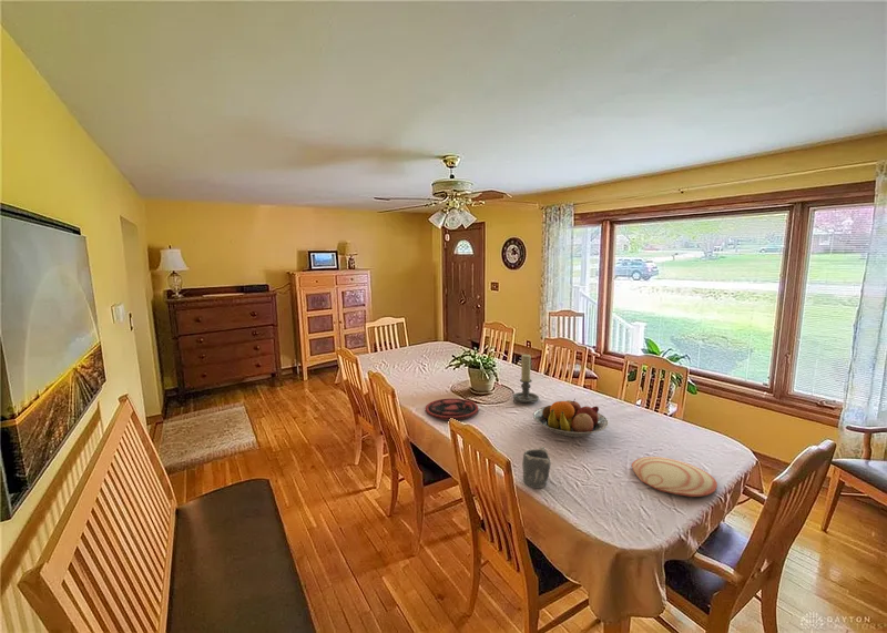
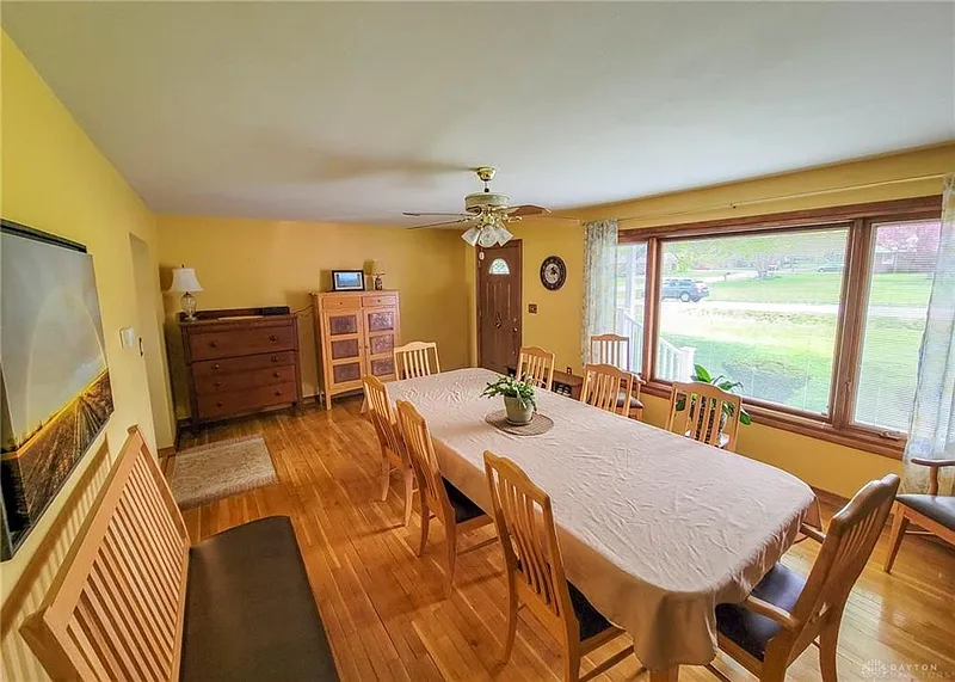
- mug (537, 463)
- fruit bowl (569, 415)
- plate (672, 471)
- plate (451, 408)
- candle holder (523, 377)
